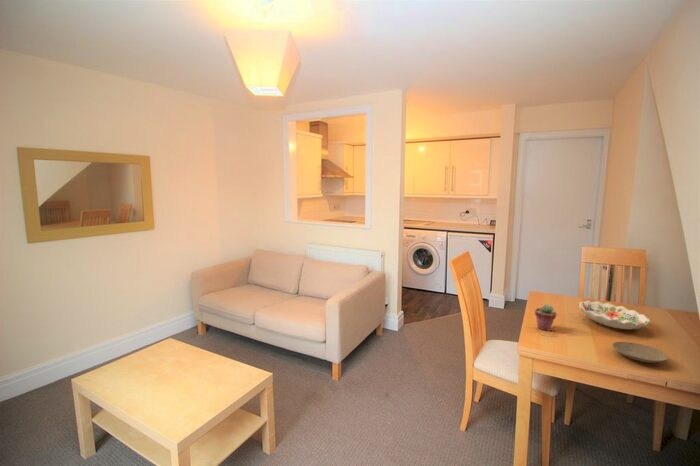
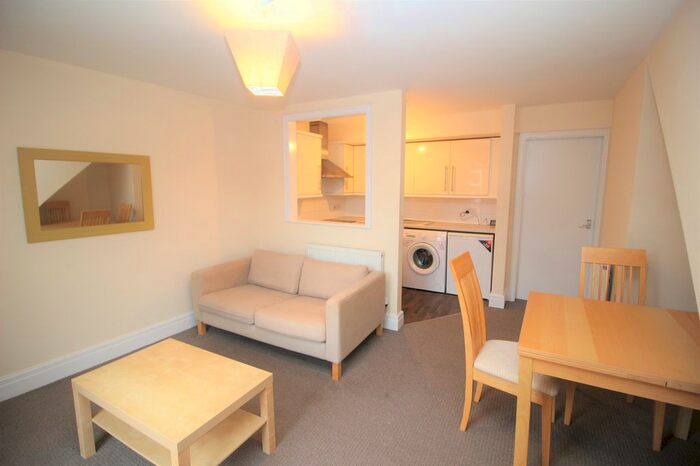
- plate (638, 353)
- decorative bowl (612, 316)
- potted succulent (545, 316)
